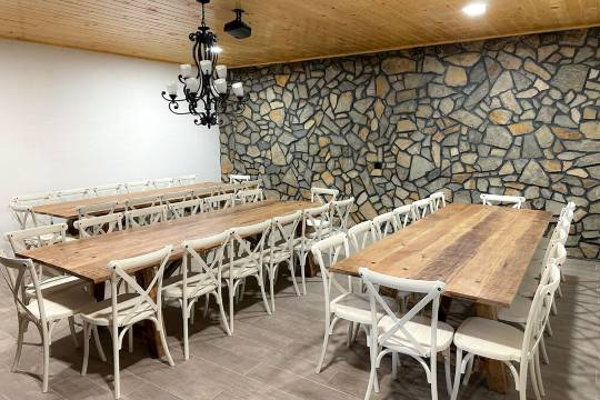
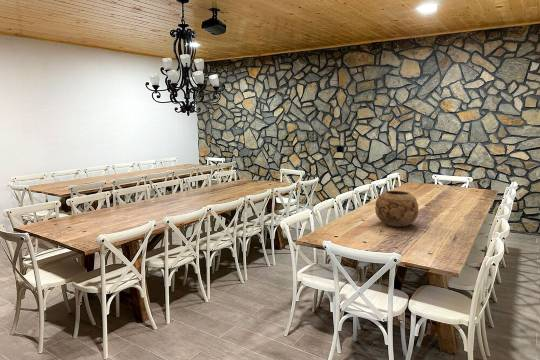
+ decorative bowl (396, 208)
